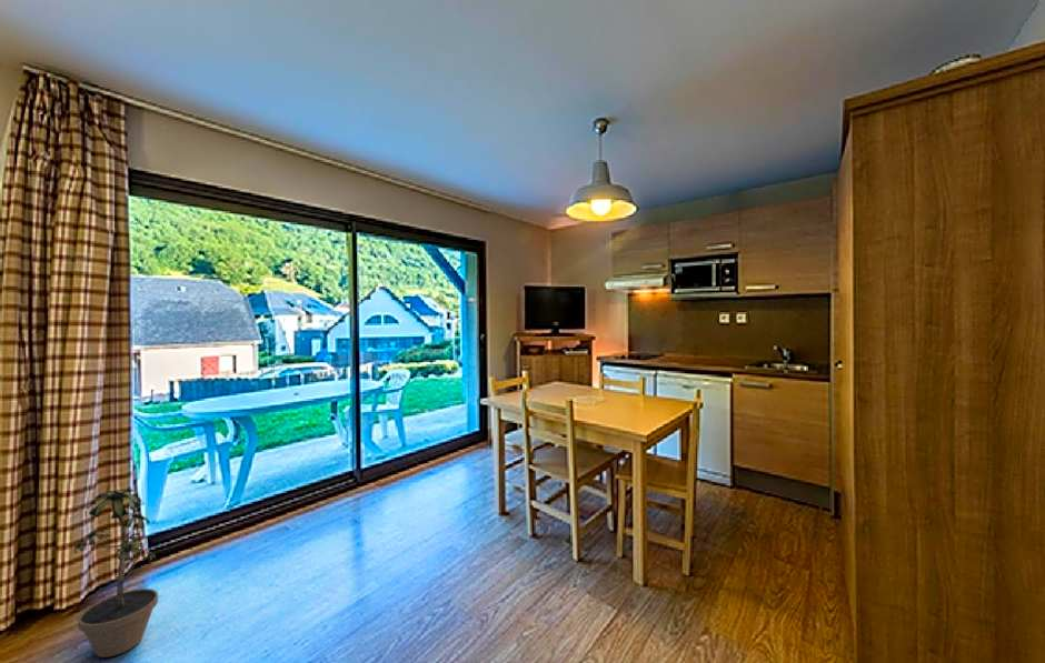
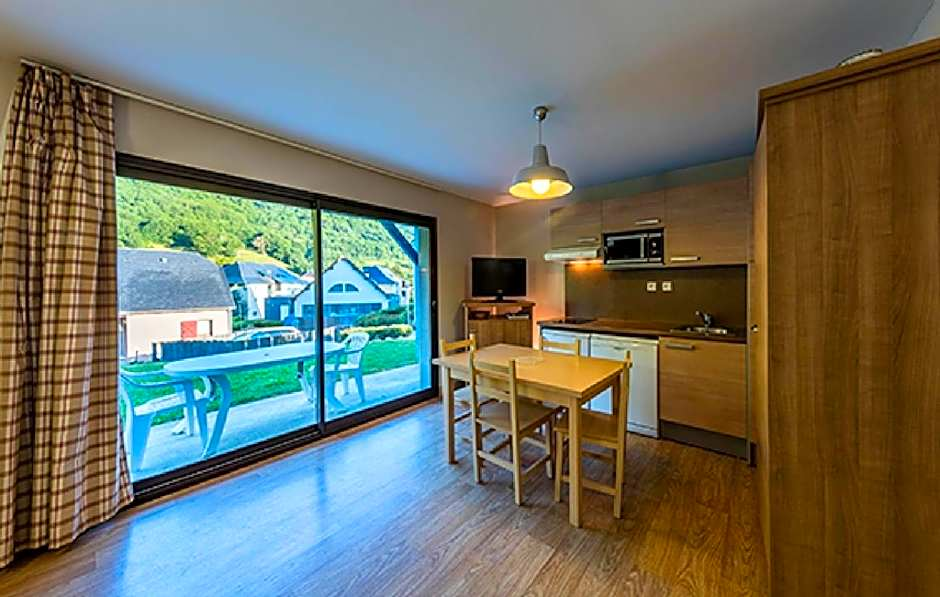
- potted plant (119, 562)
